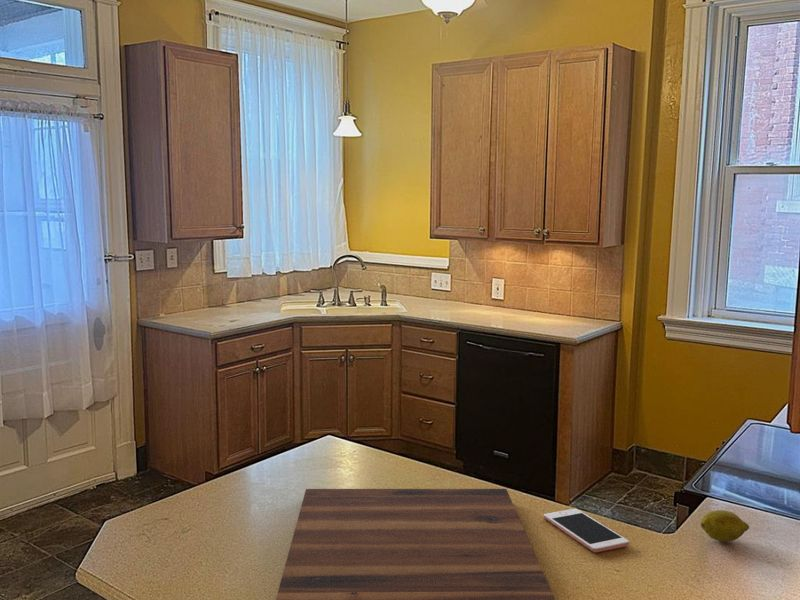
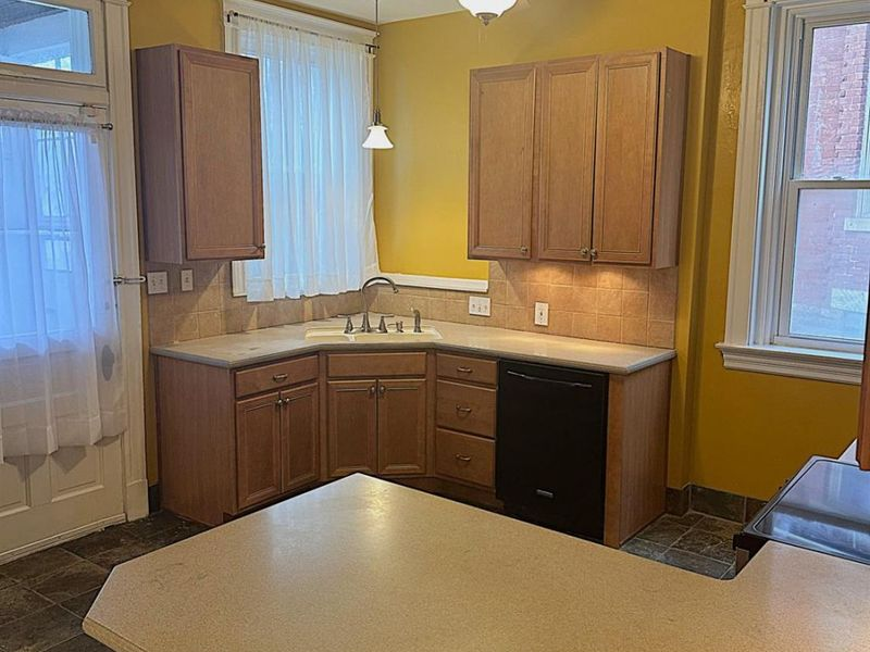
- cutting board (410, 544)
- cell phone (584, 529)
- fruit (724, 525)
